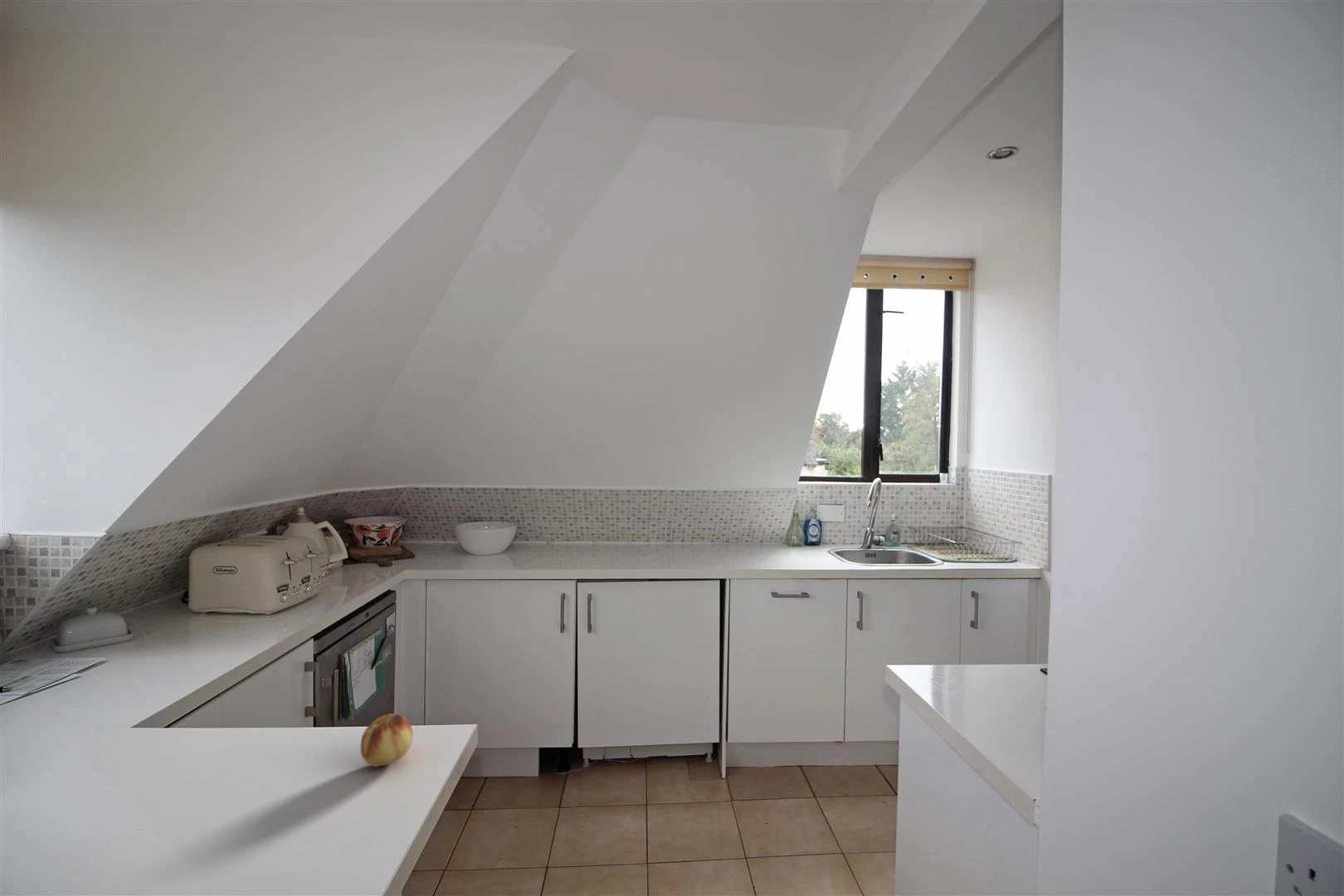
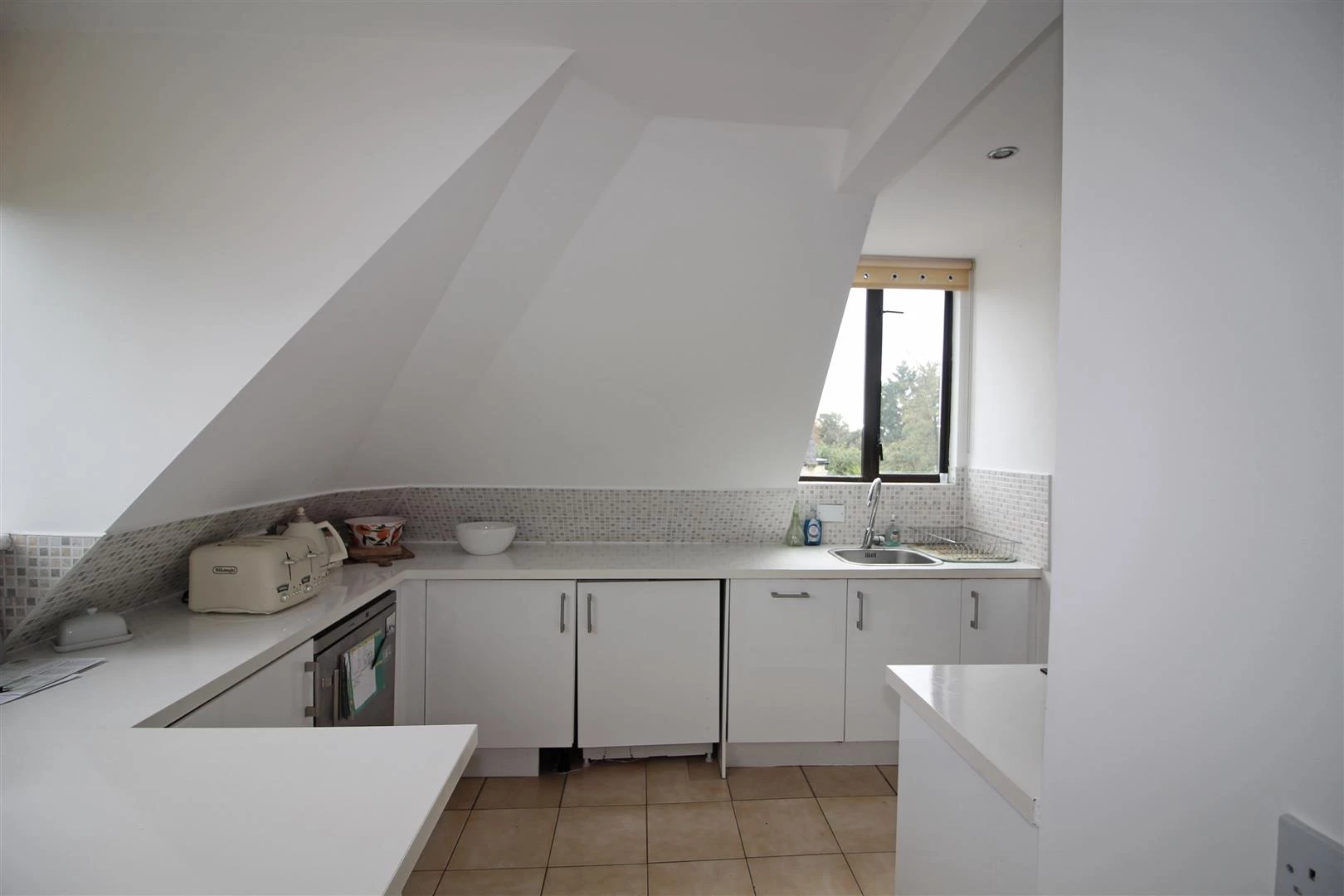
- fruit (387, 739)
